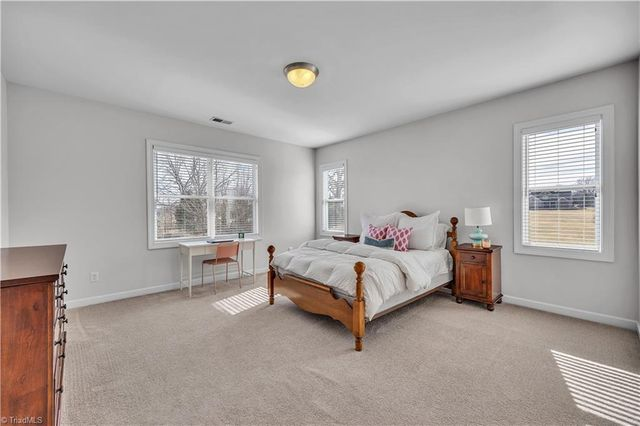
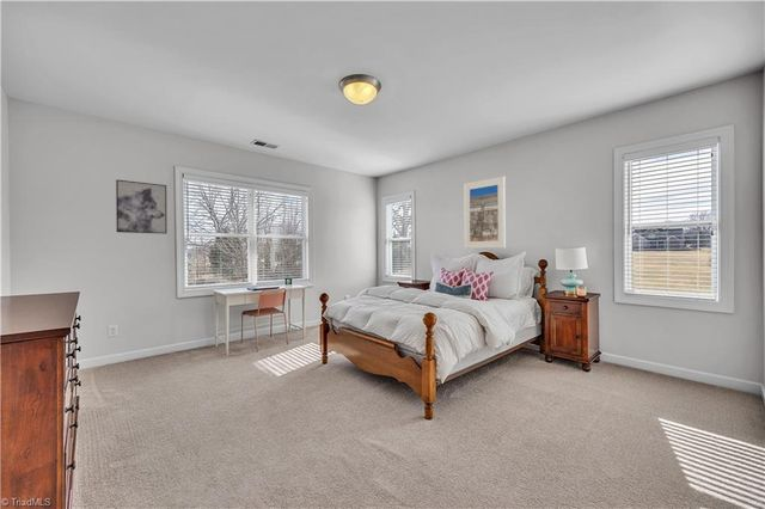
+ wall art (142, 207)
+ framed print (483, 214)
